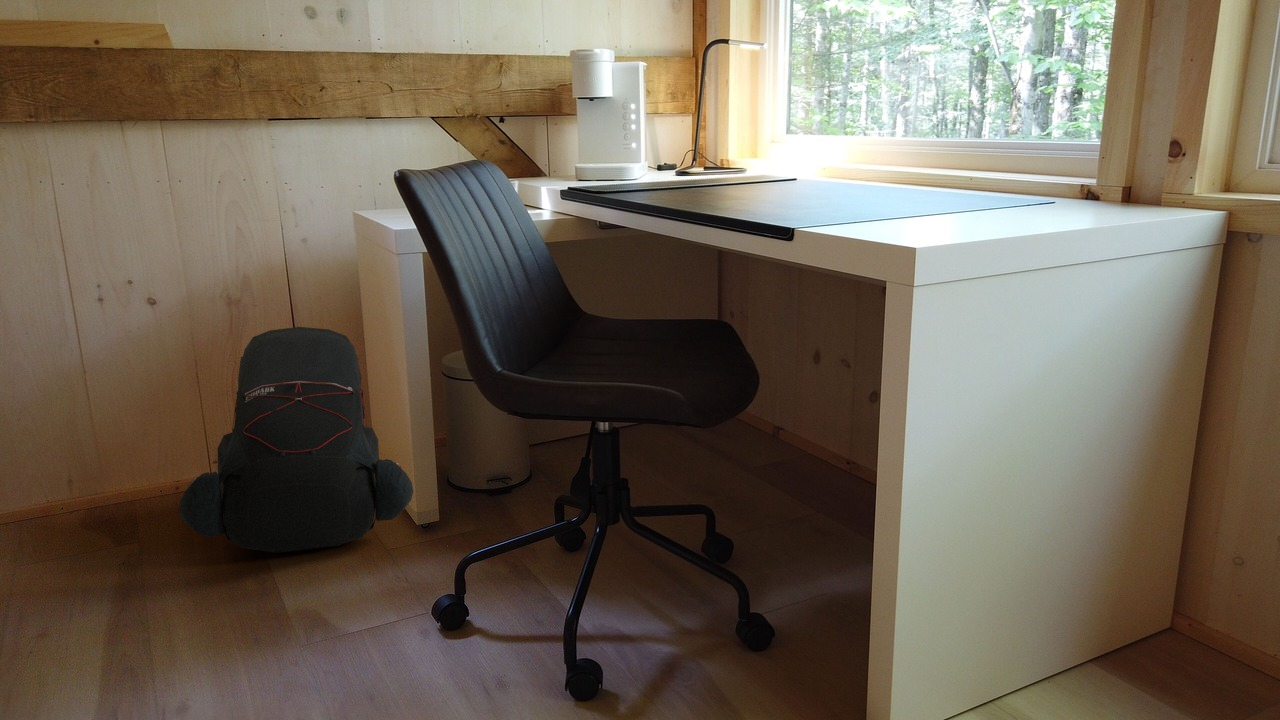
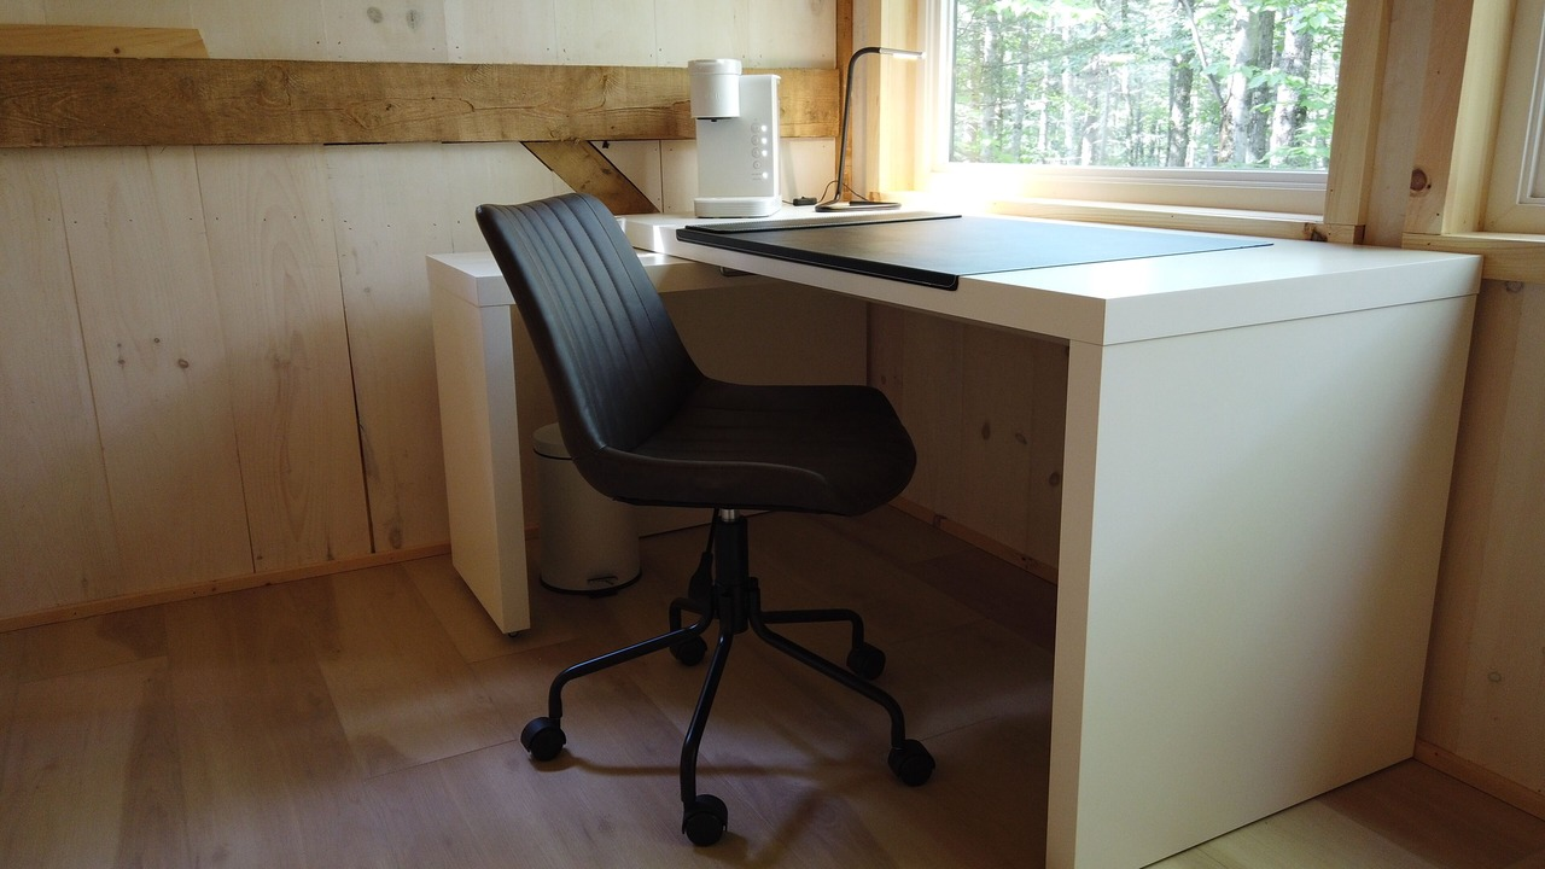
- backpack (281, 434)
